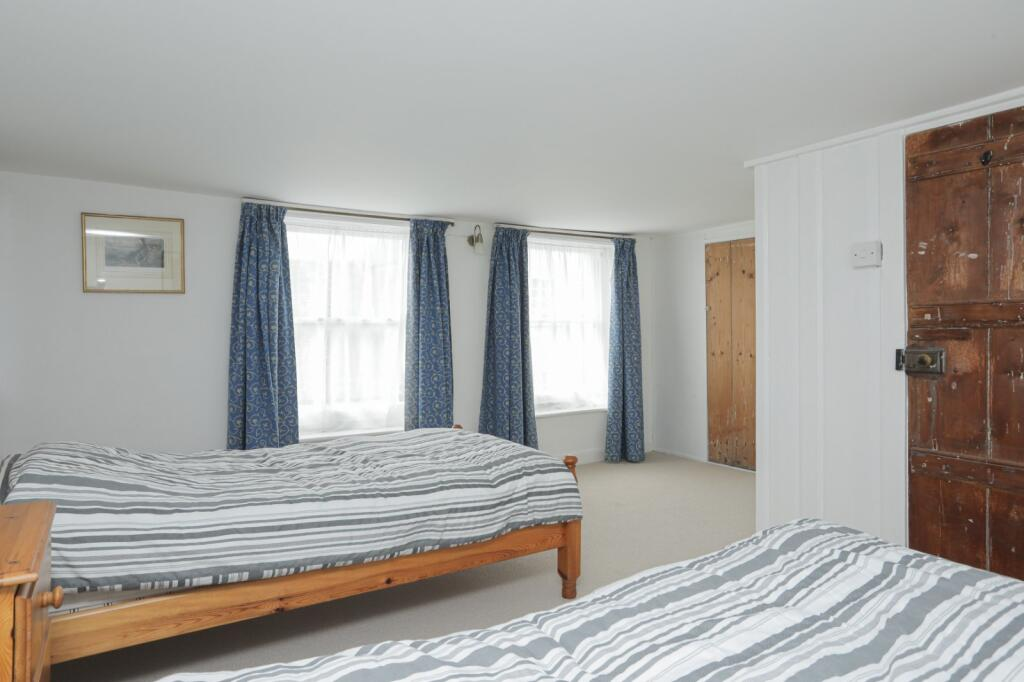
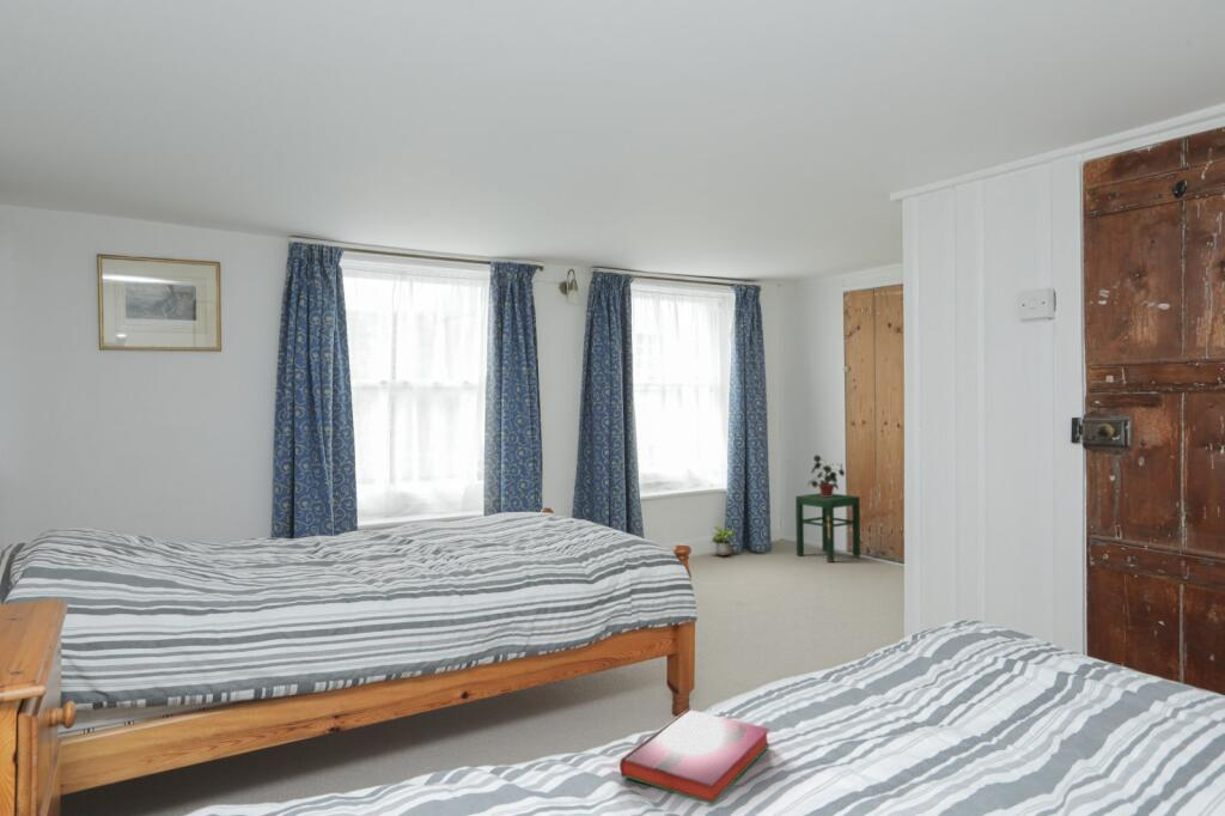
+ potted plant (721, 540)
+ hardback book (697, 750)
+ stool (827, 525)
+ potted plant (825, 475)
